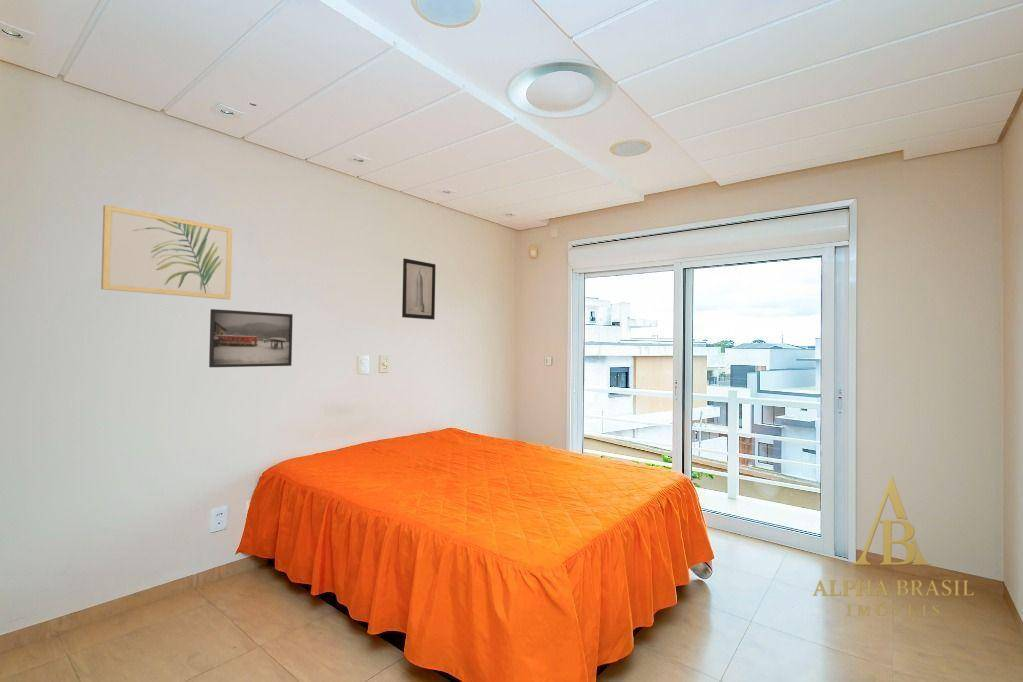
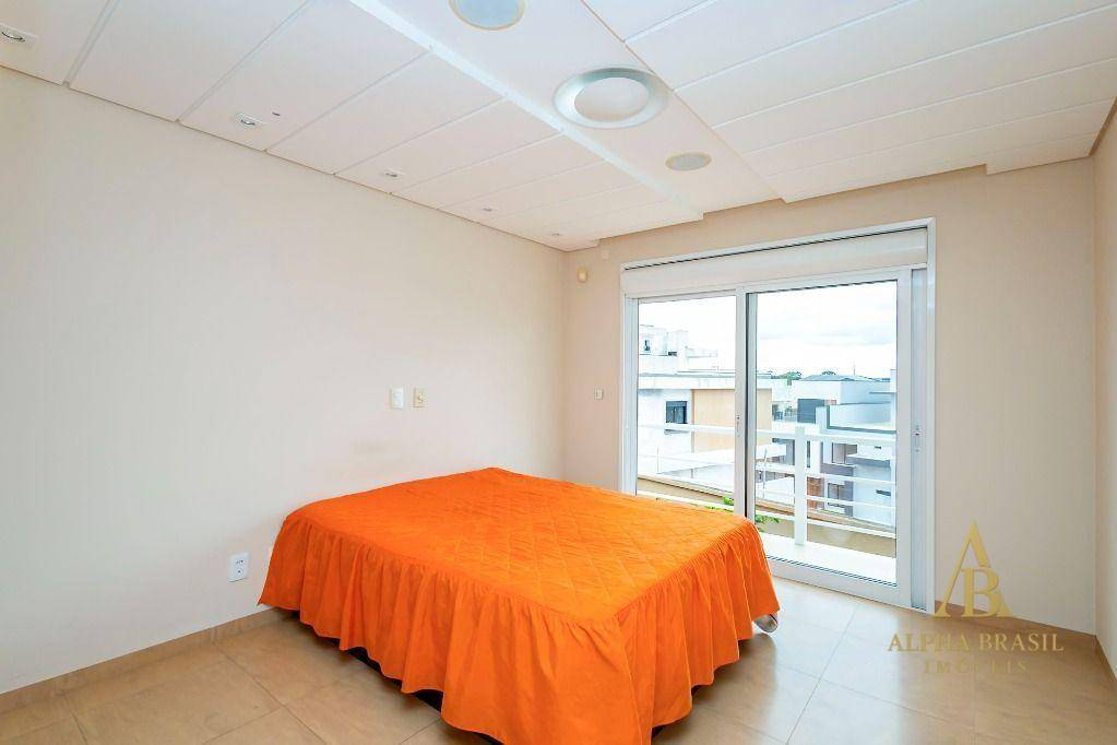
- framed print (253, 339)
- wall art (172, 256)
- wall art (419, 289)
